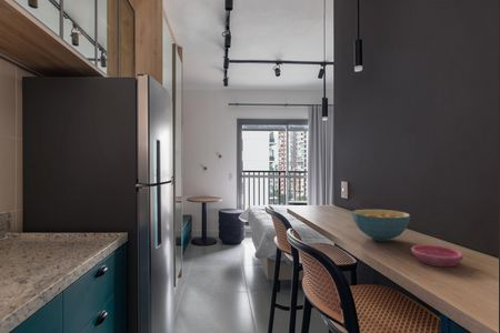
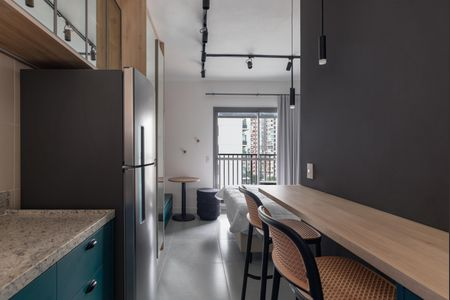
- saucer (436, 255)
- cereal bowl (380, 225)
